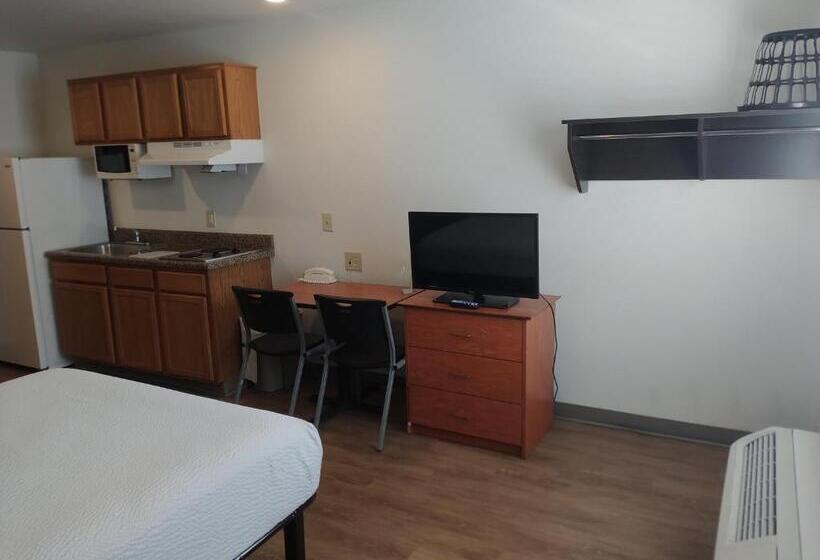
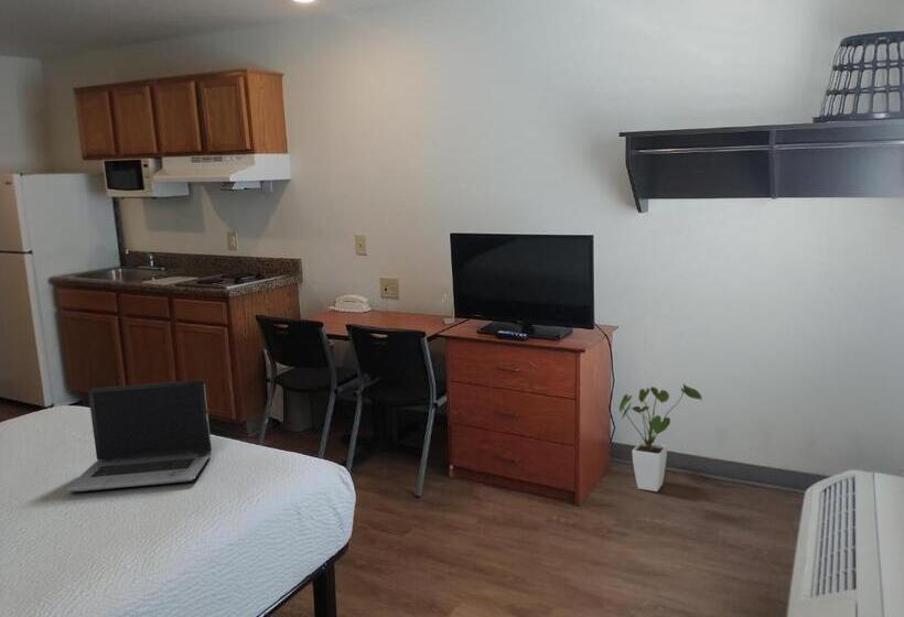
+ house plant (655, 436)
+ laptop computer (139, 434)
